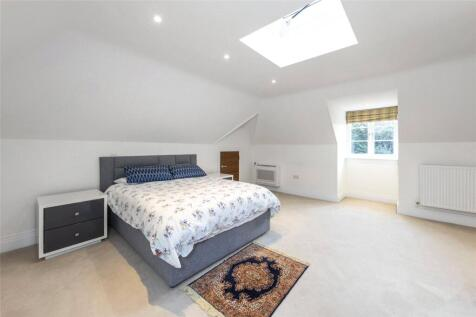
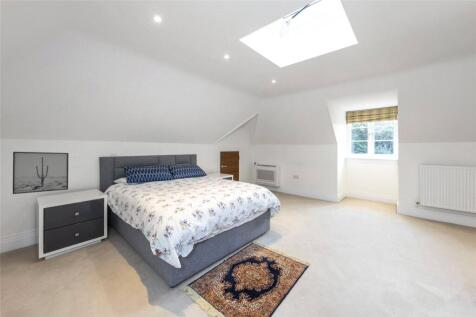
+ wall art (42, 171)
